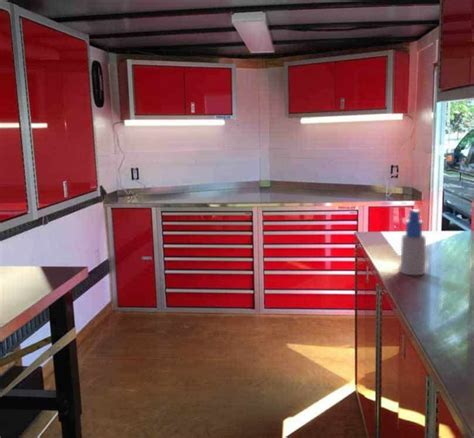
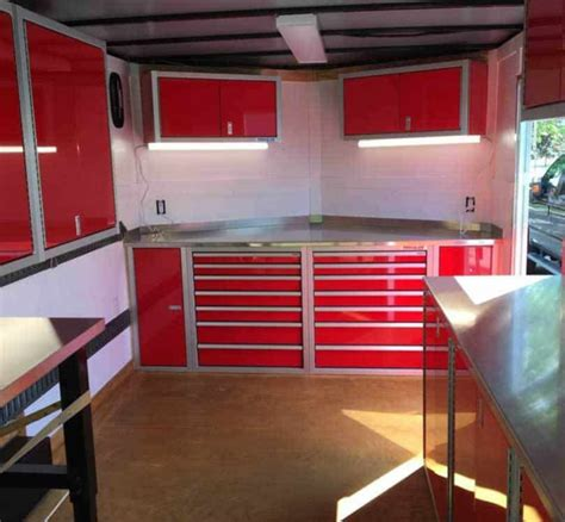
- spray bottle (413, 241)
